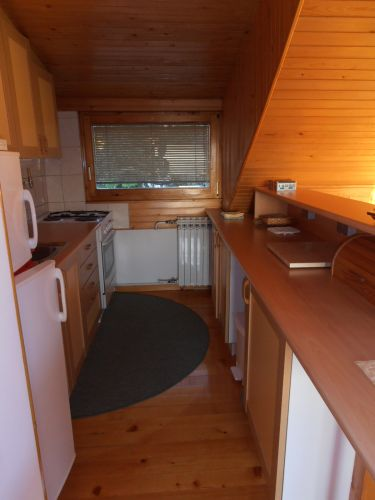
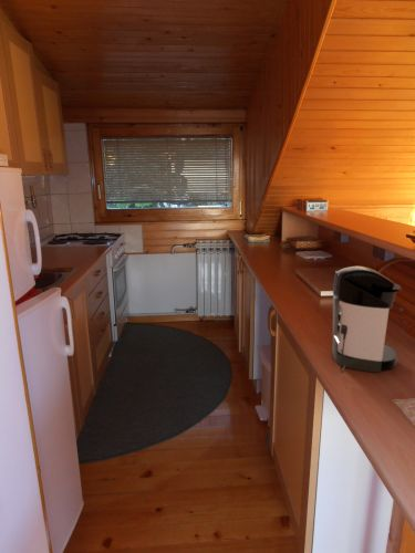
+ coffee maker (366, 321)
